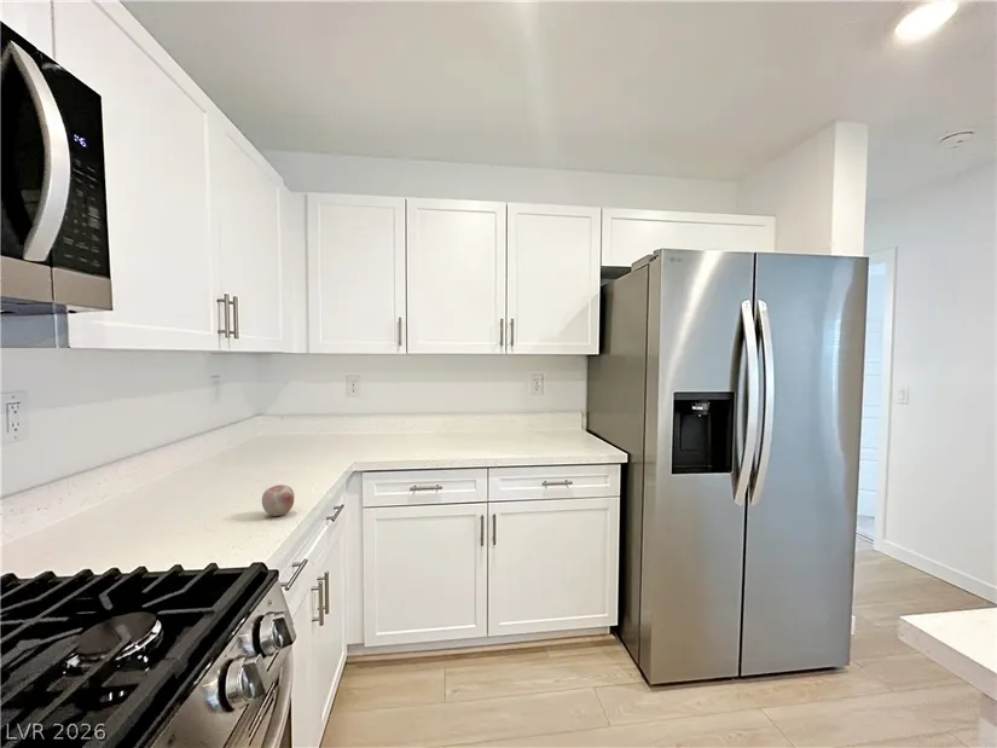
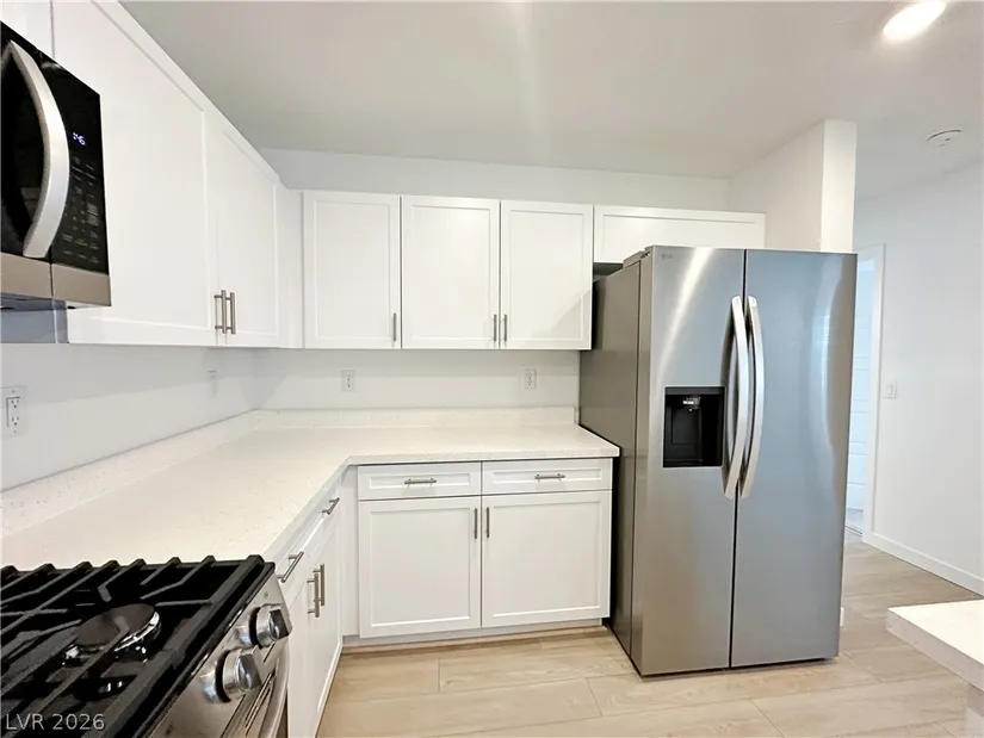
- apple (278, 500)
